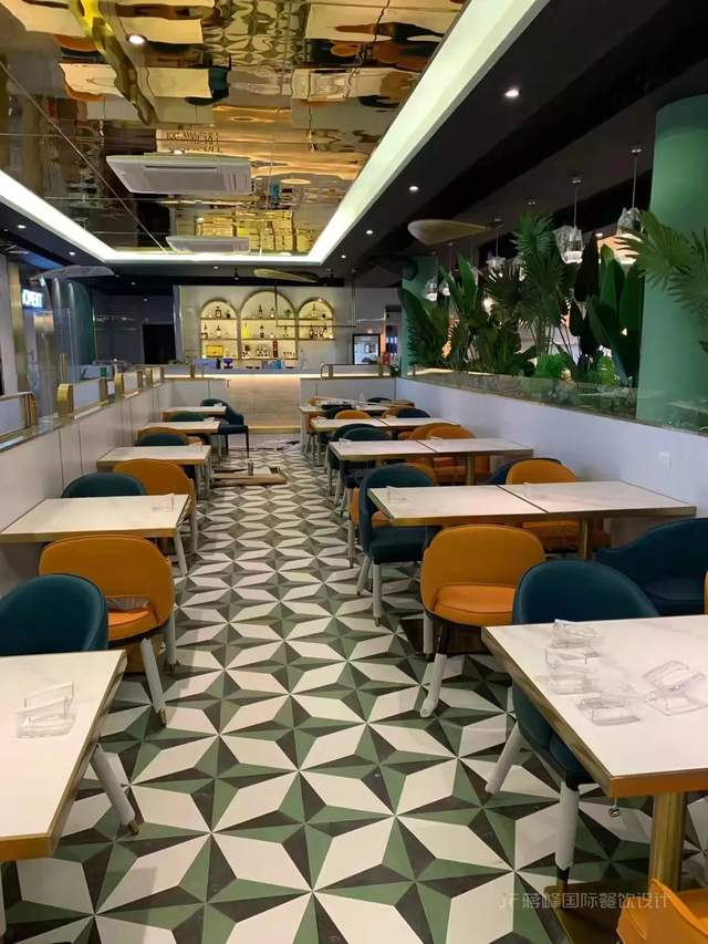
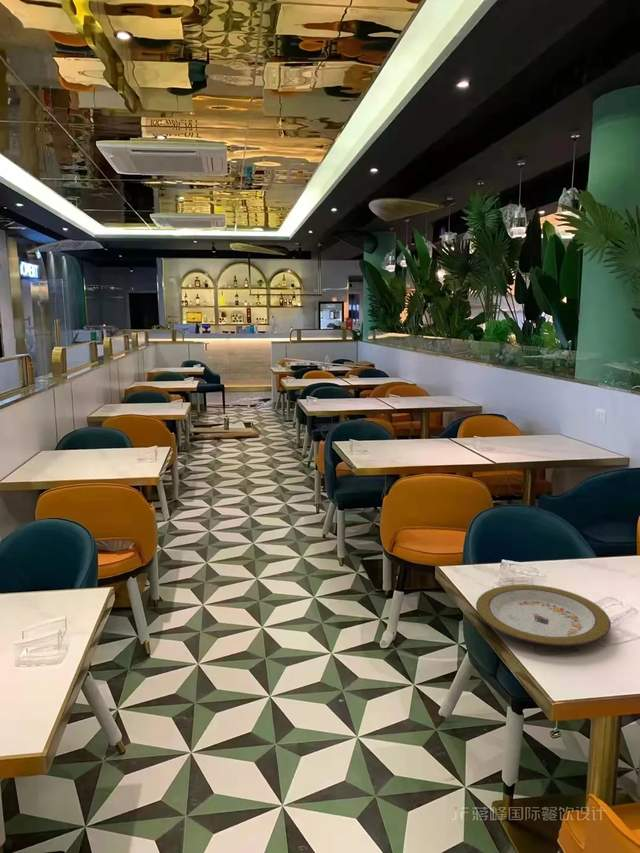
+ plate (540, 616)
